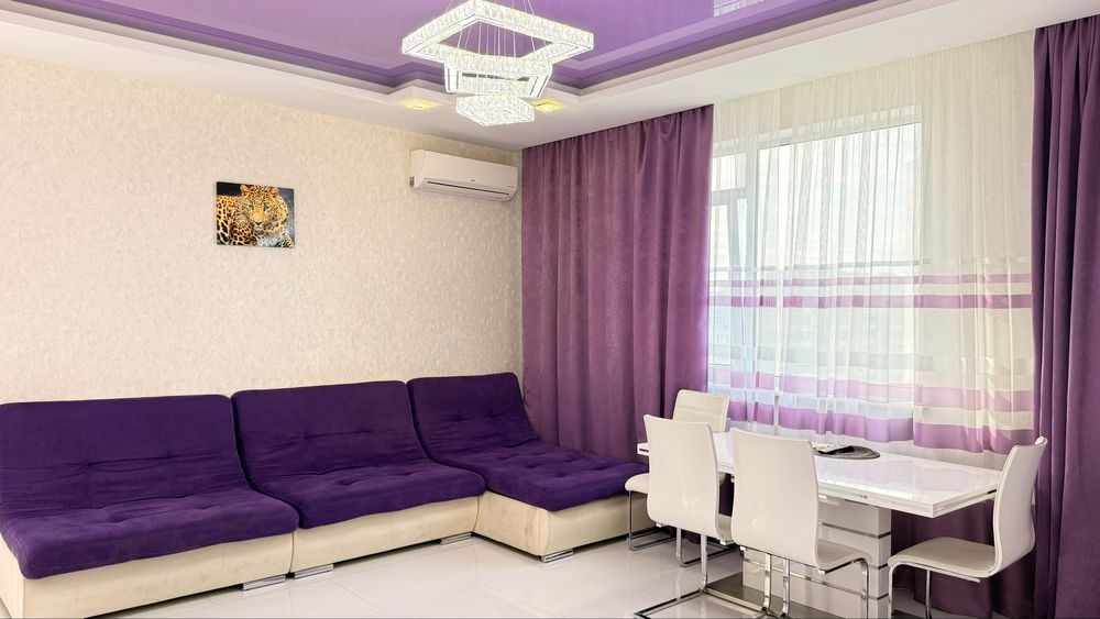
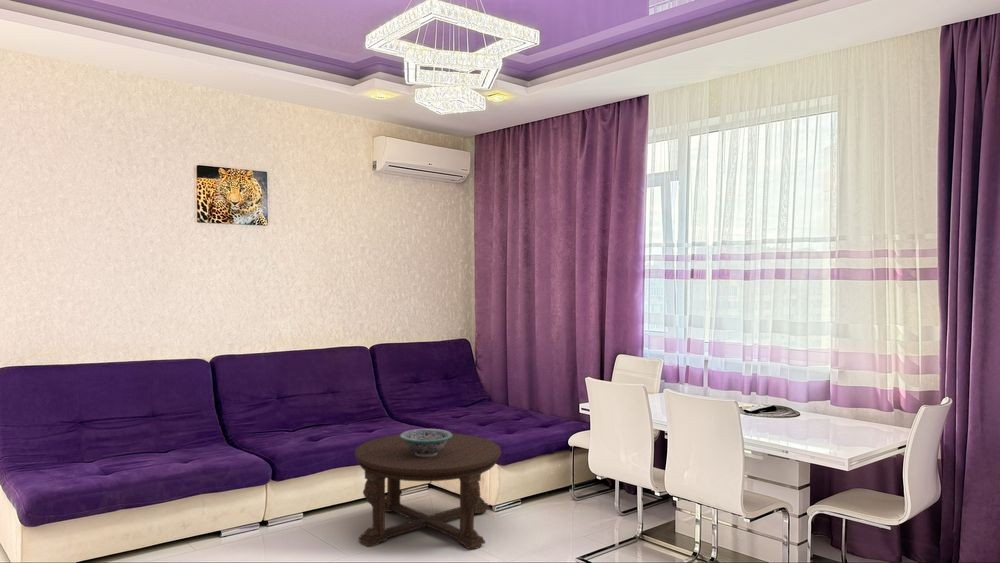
+ coffee table (428, 480)
+ decorative bowl (426, 444)
